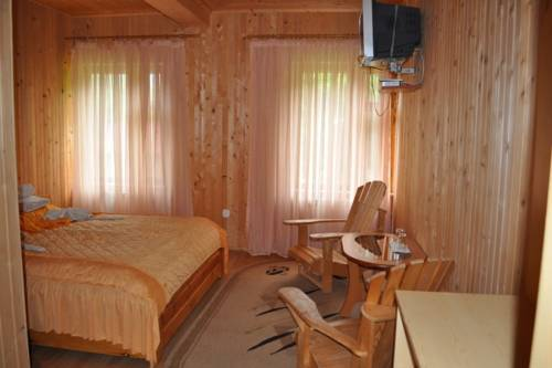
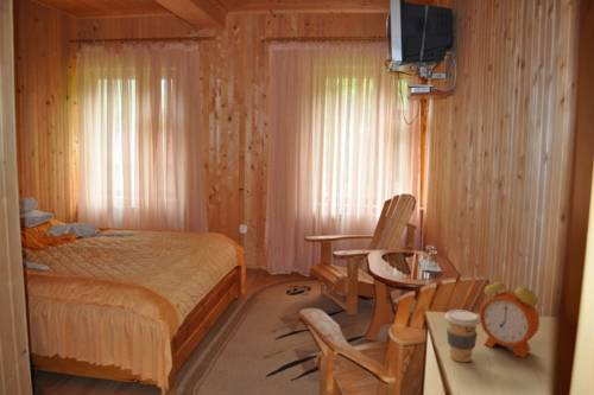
+ coffee cup (461, 336)
+ alarm clock (508, 311)
